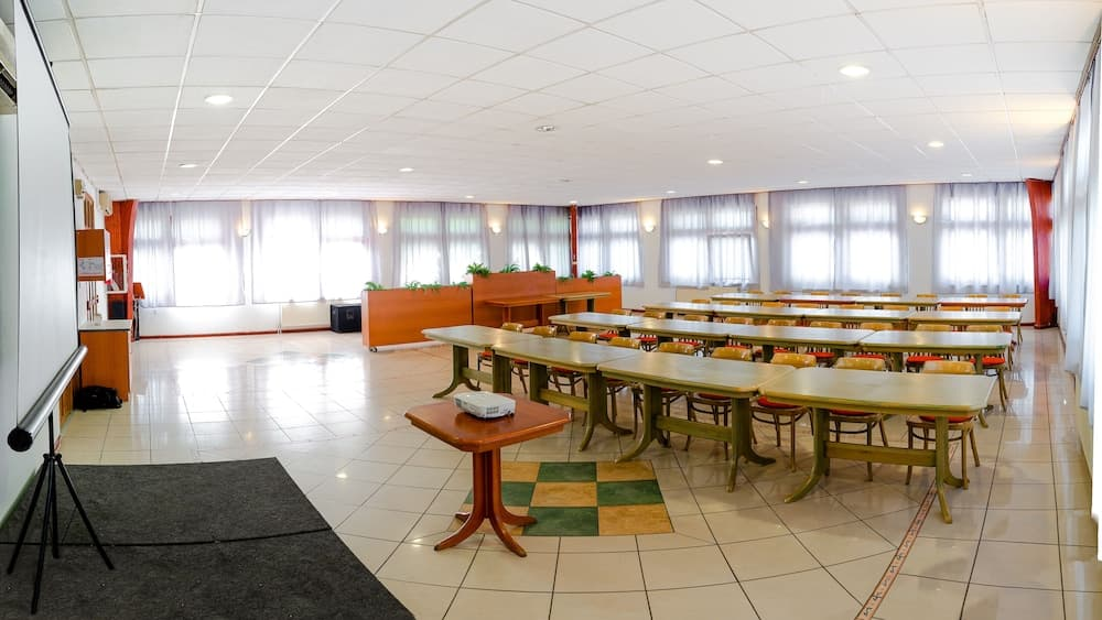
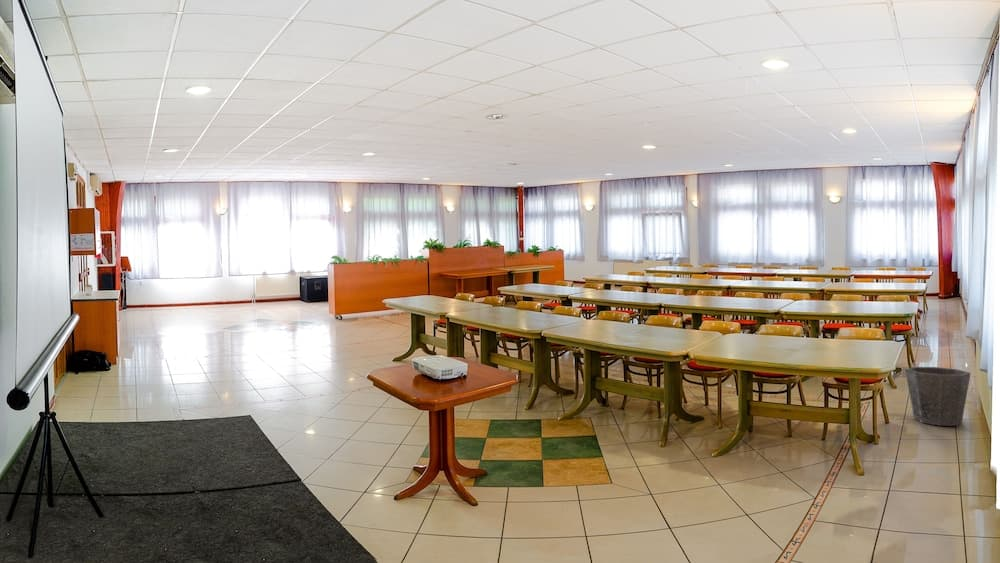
+ waste bin (937, 396)
